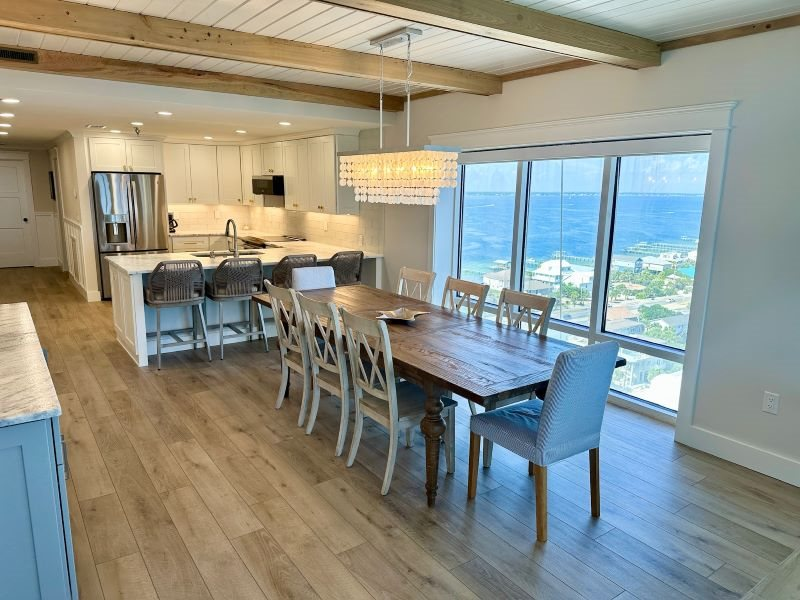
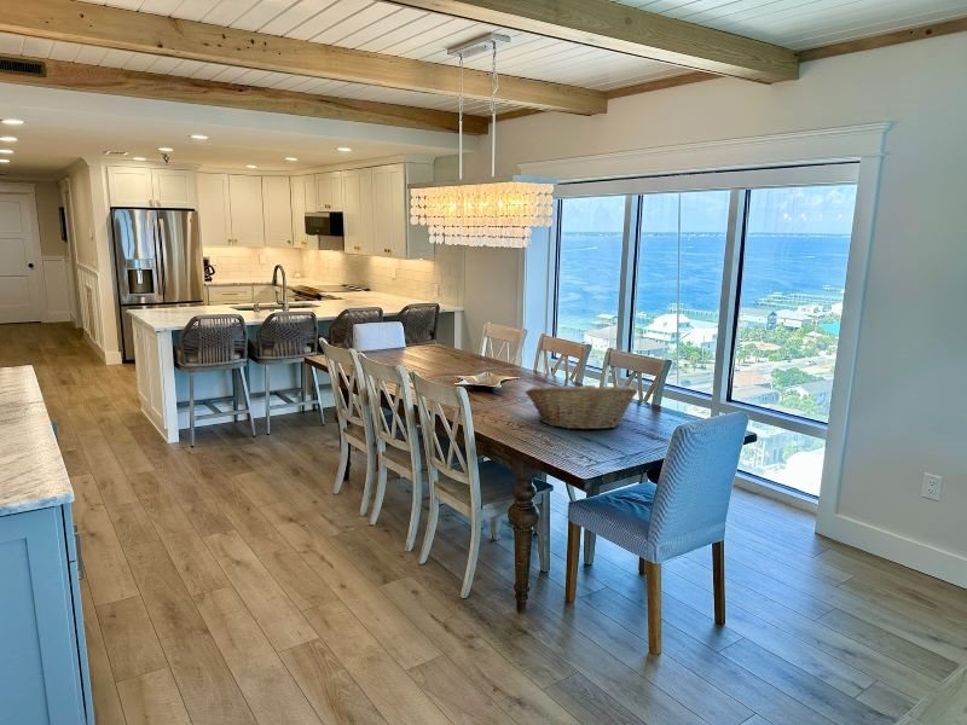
+ fruit basket (580, 400)
